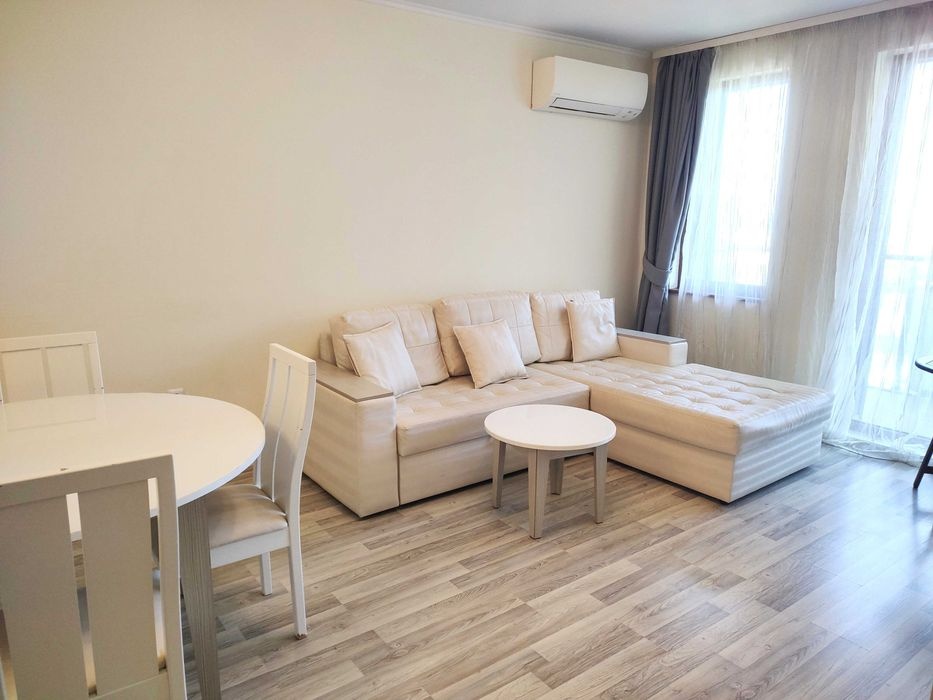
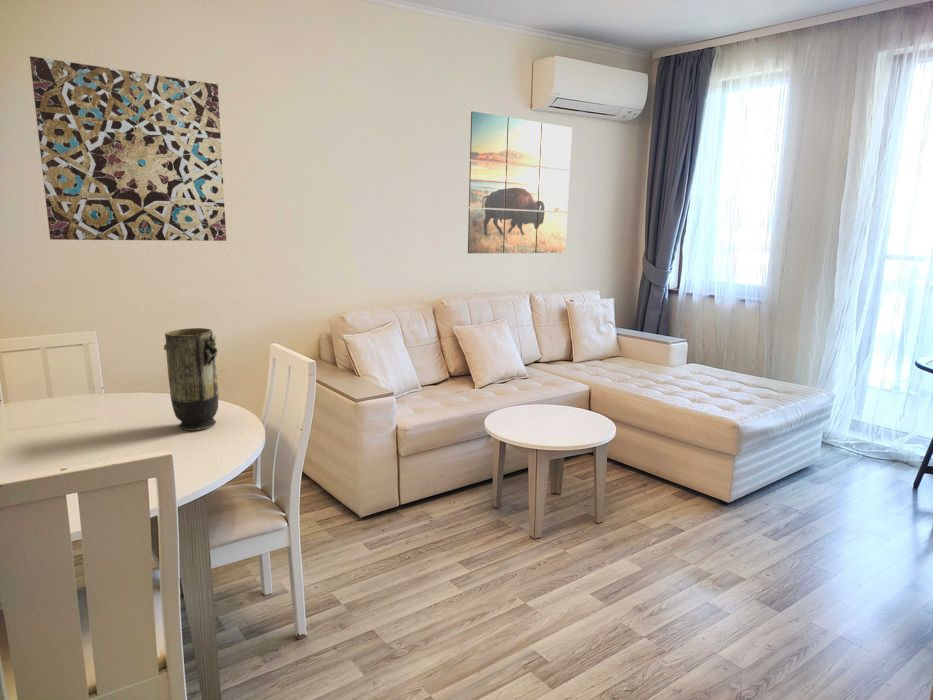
+ vase (194, 379)
+ wall art (137, 158)
+ wall art (521, 188)
